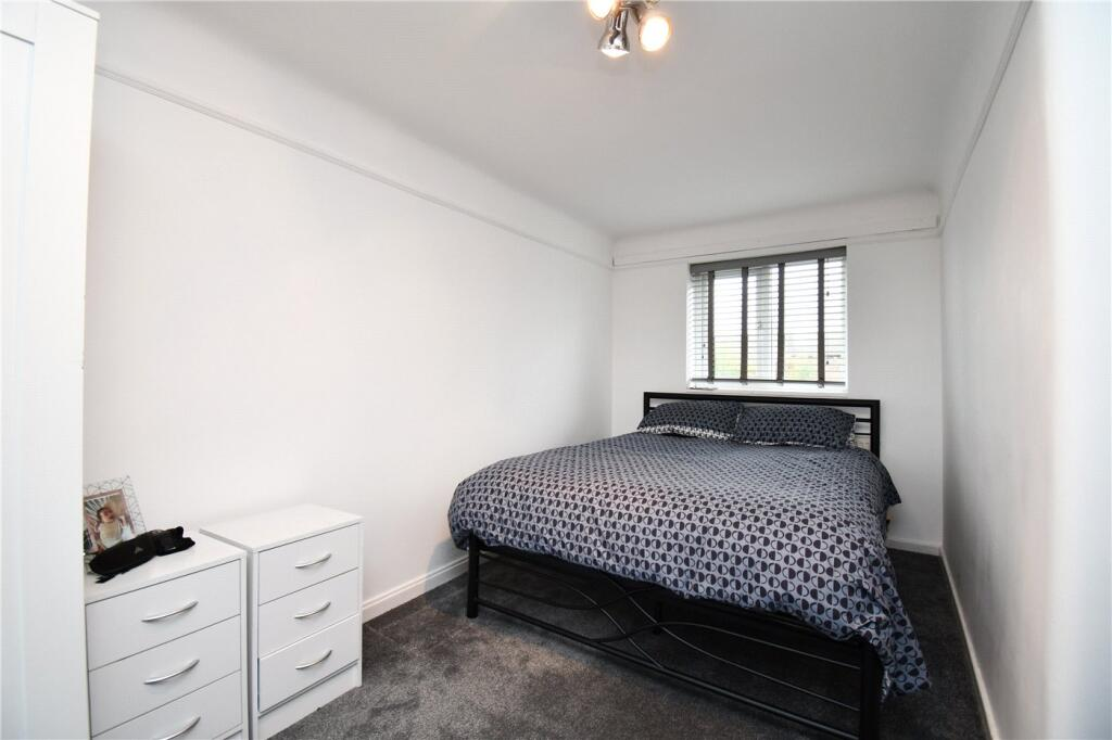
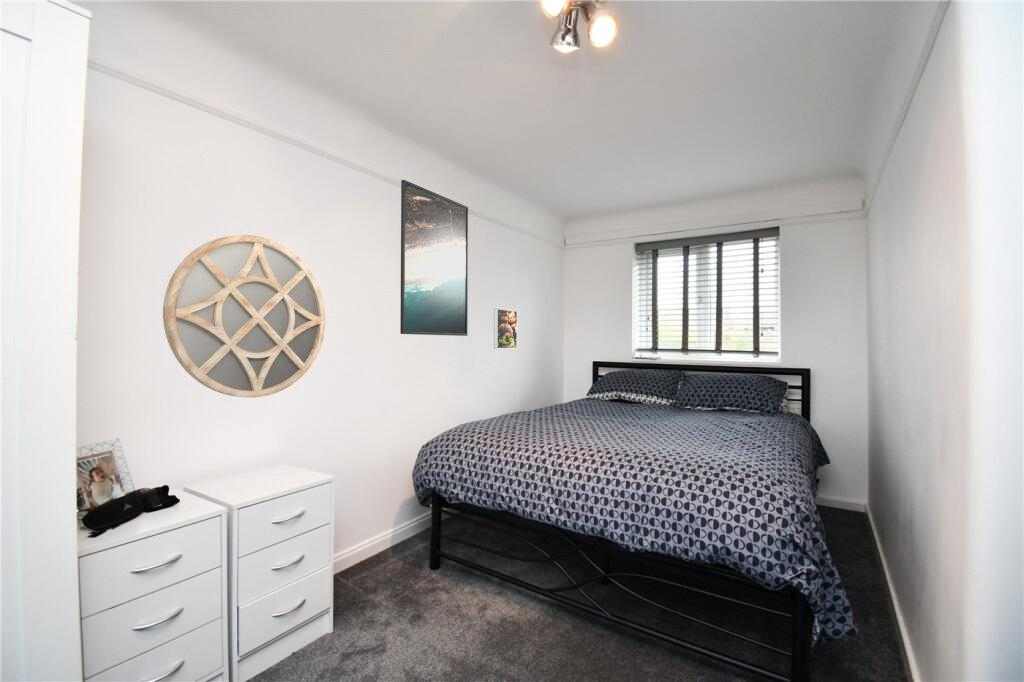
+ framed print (505, 329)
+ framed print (437, 264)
+ home mirror (255, 316)
